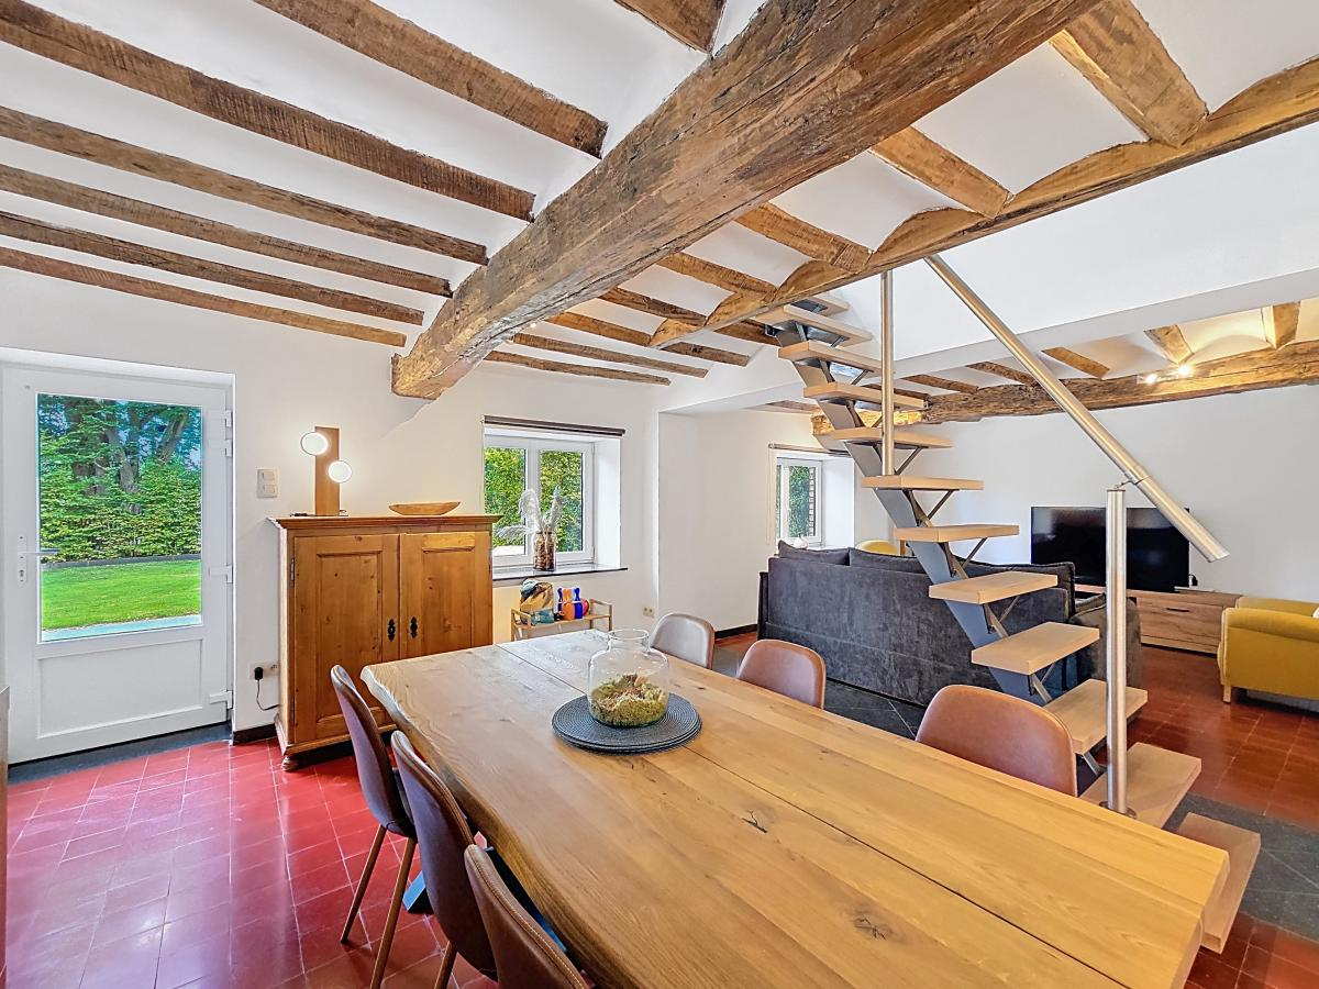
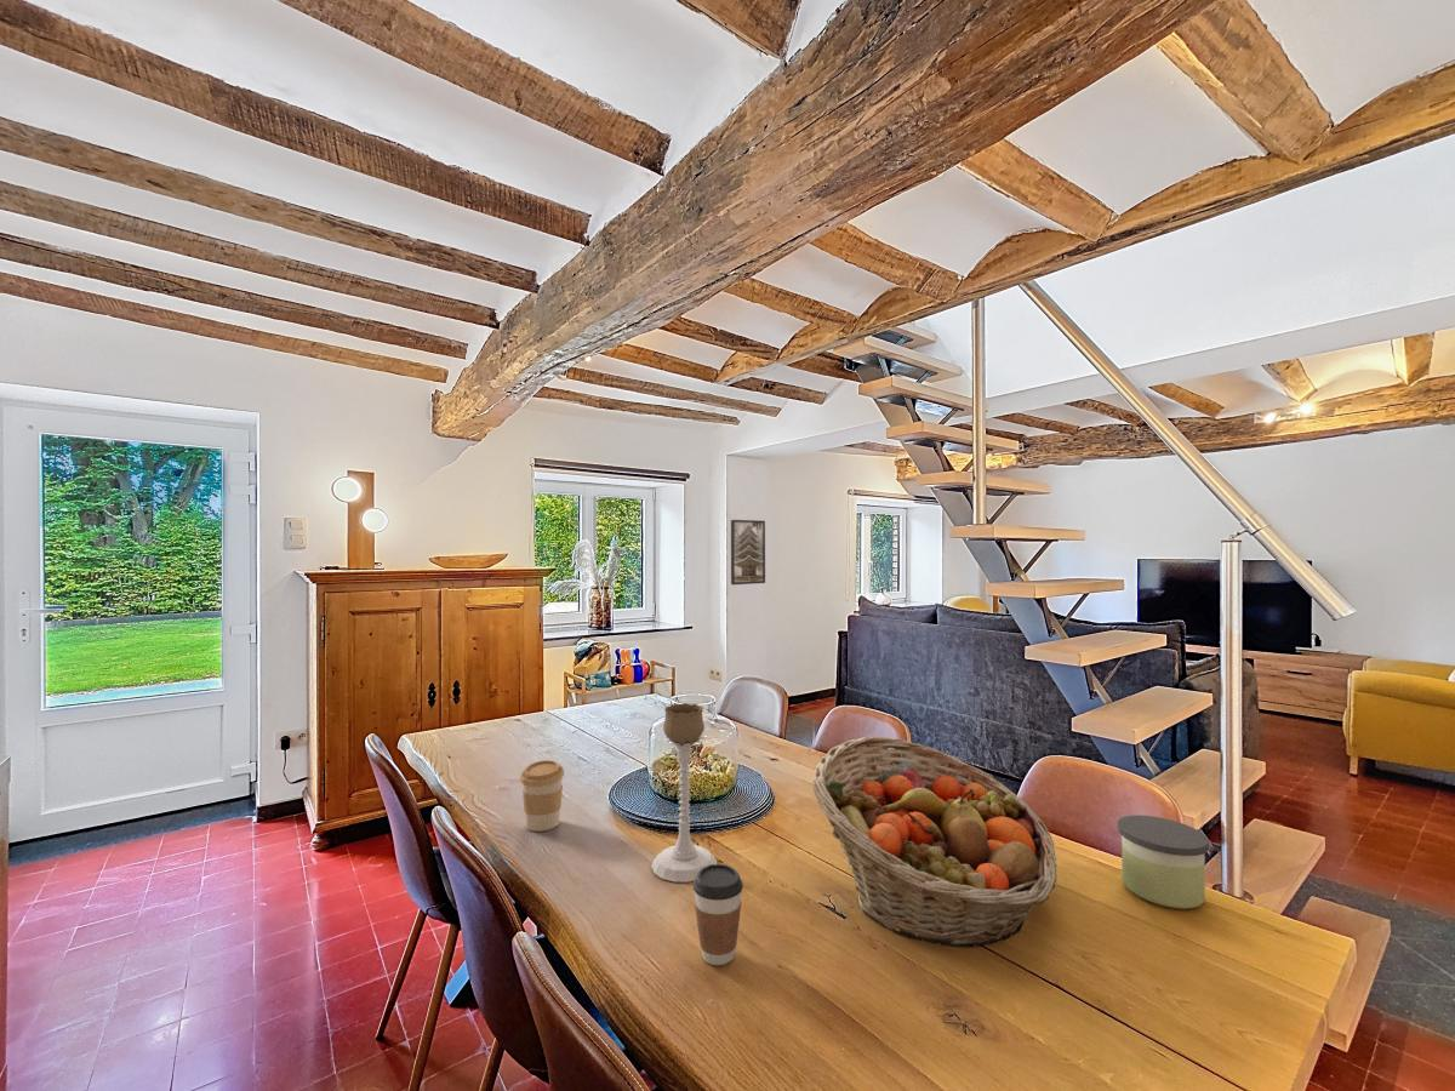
+ fruit basket (931, 827)
+ candle (1162, 861)
+ coffee cup (542, 794)
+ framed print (748, 552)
+ coffee cup (718, 914)
+ candle holder (684, 786)
